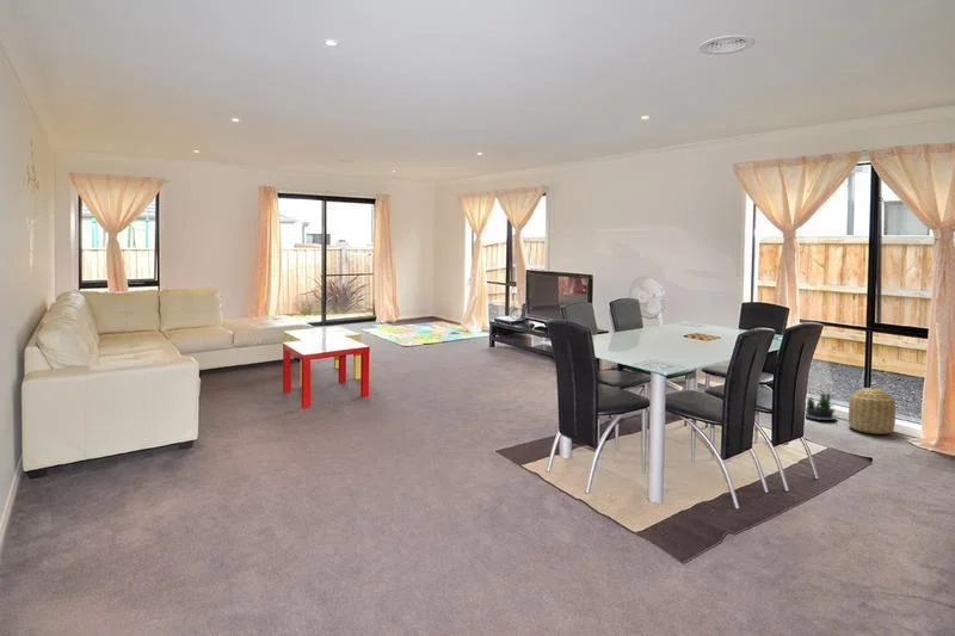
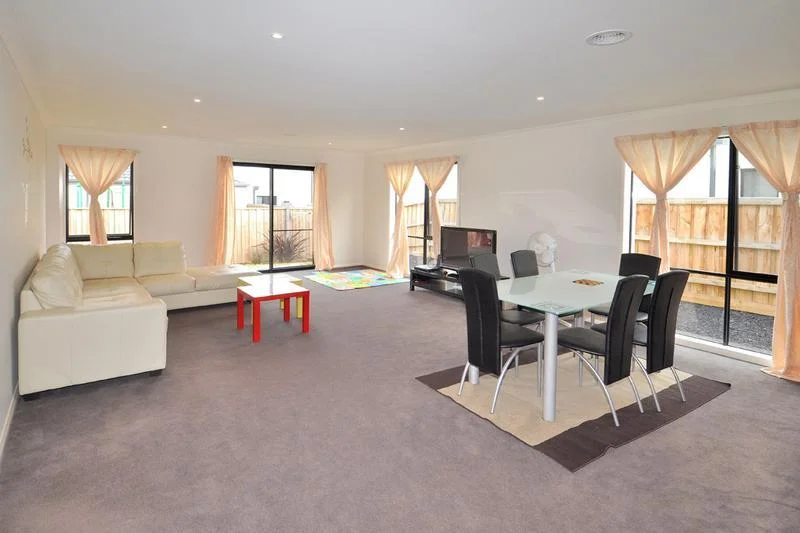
- potted plant (821, 406)
- basket (871, 408)
